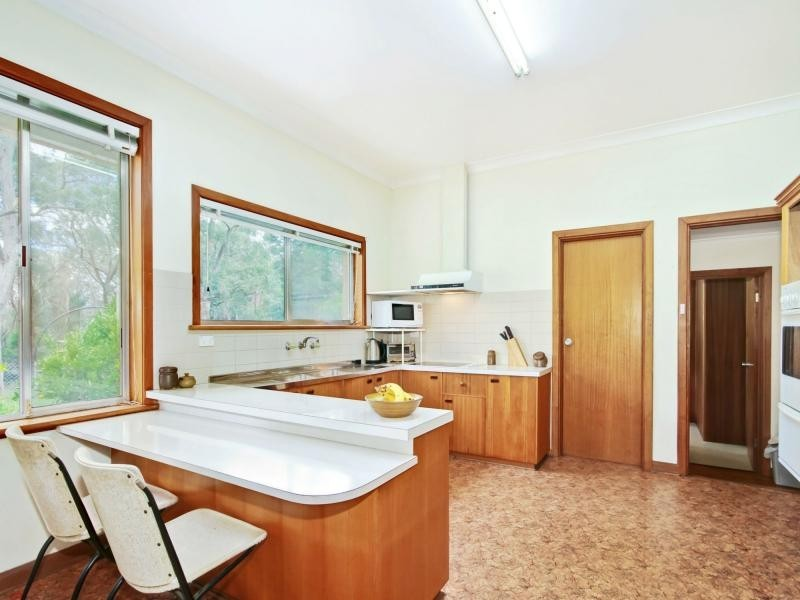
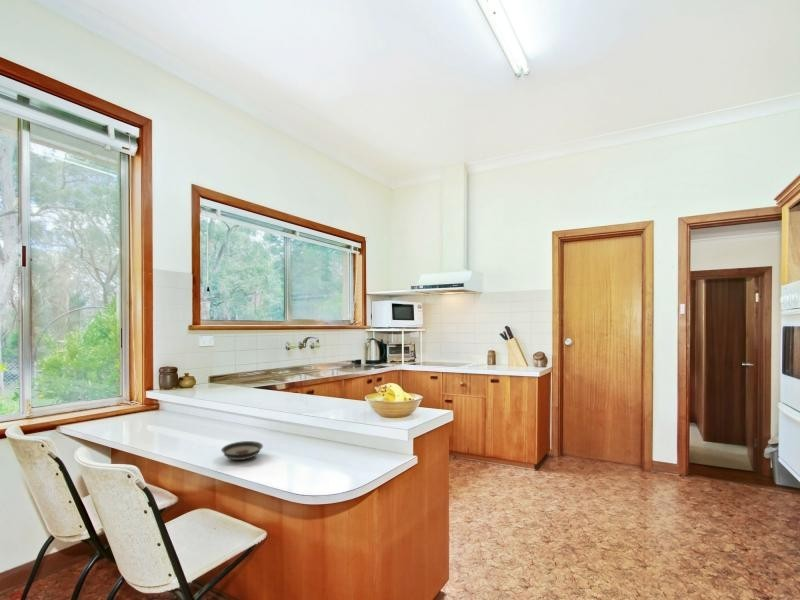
+ saucer (242, 452)
